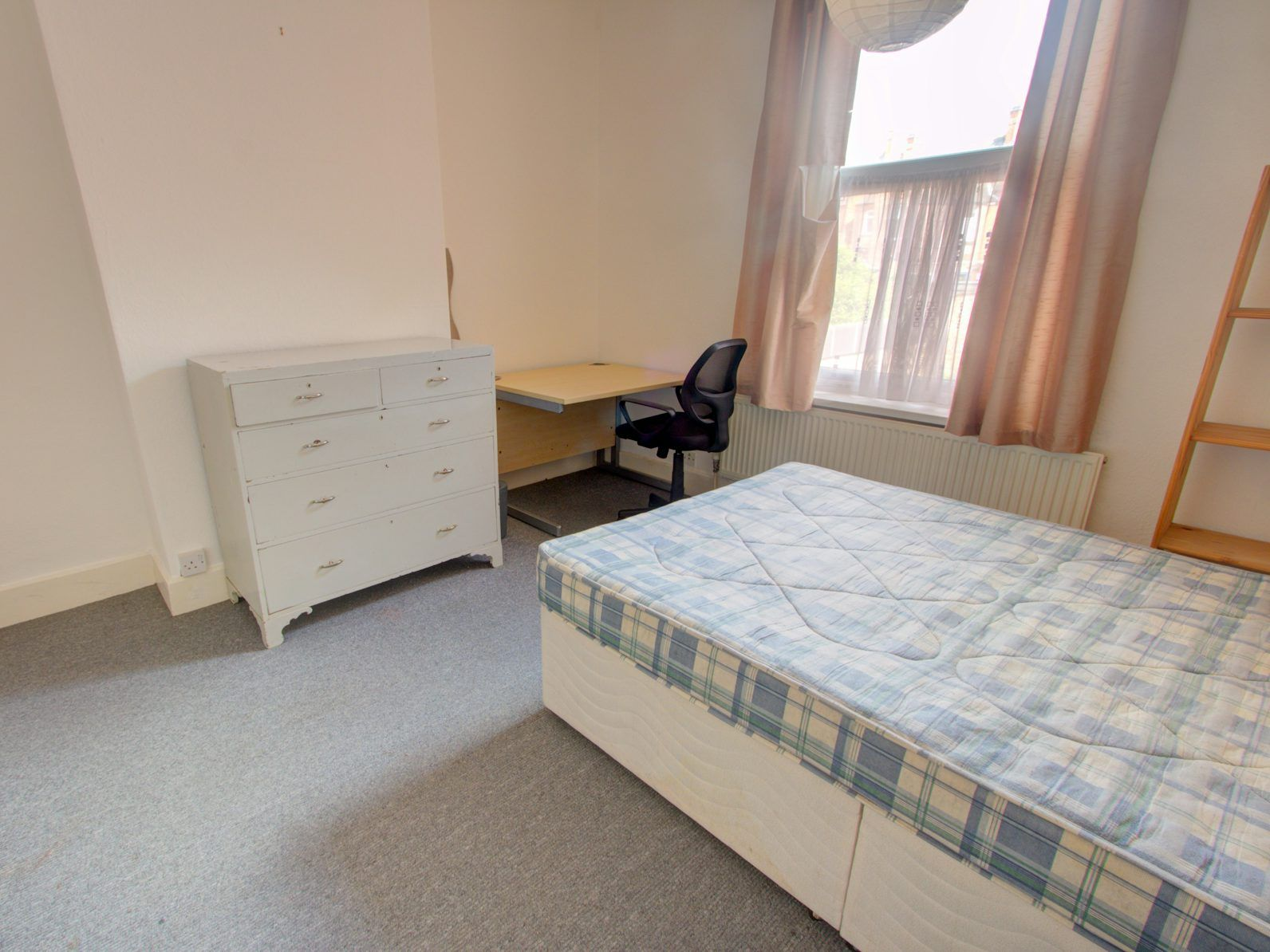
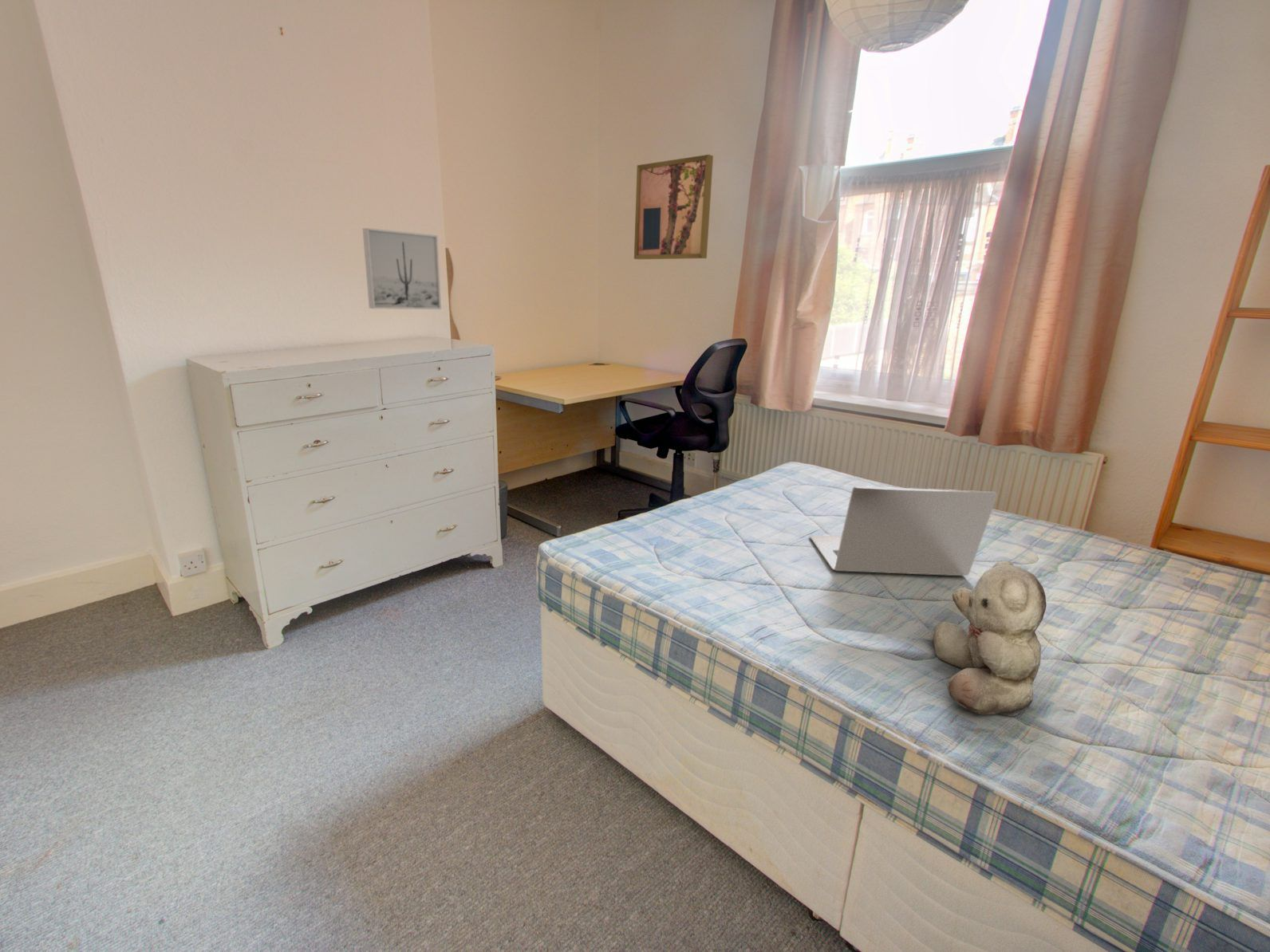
+ wall art (404, 271)
+ laptop (893, 517)
+ teddy bear (976, 624)
+ wall art (671, 210)
